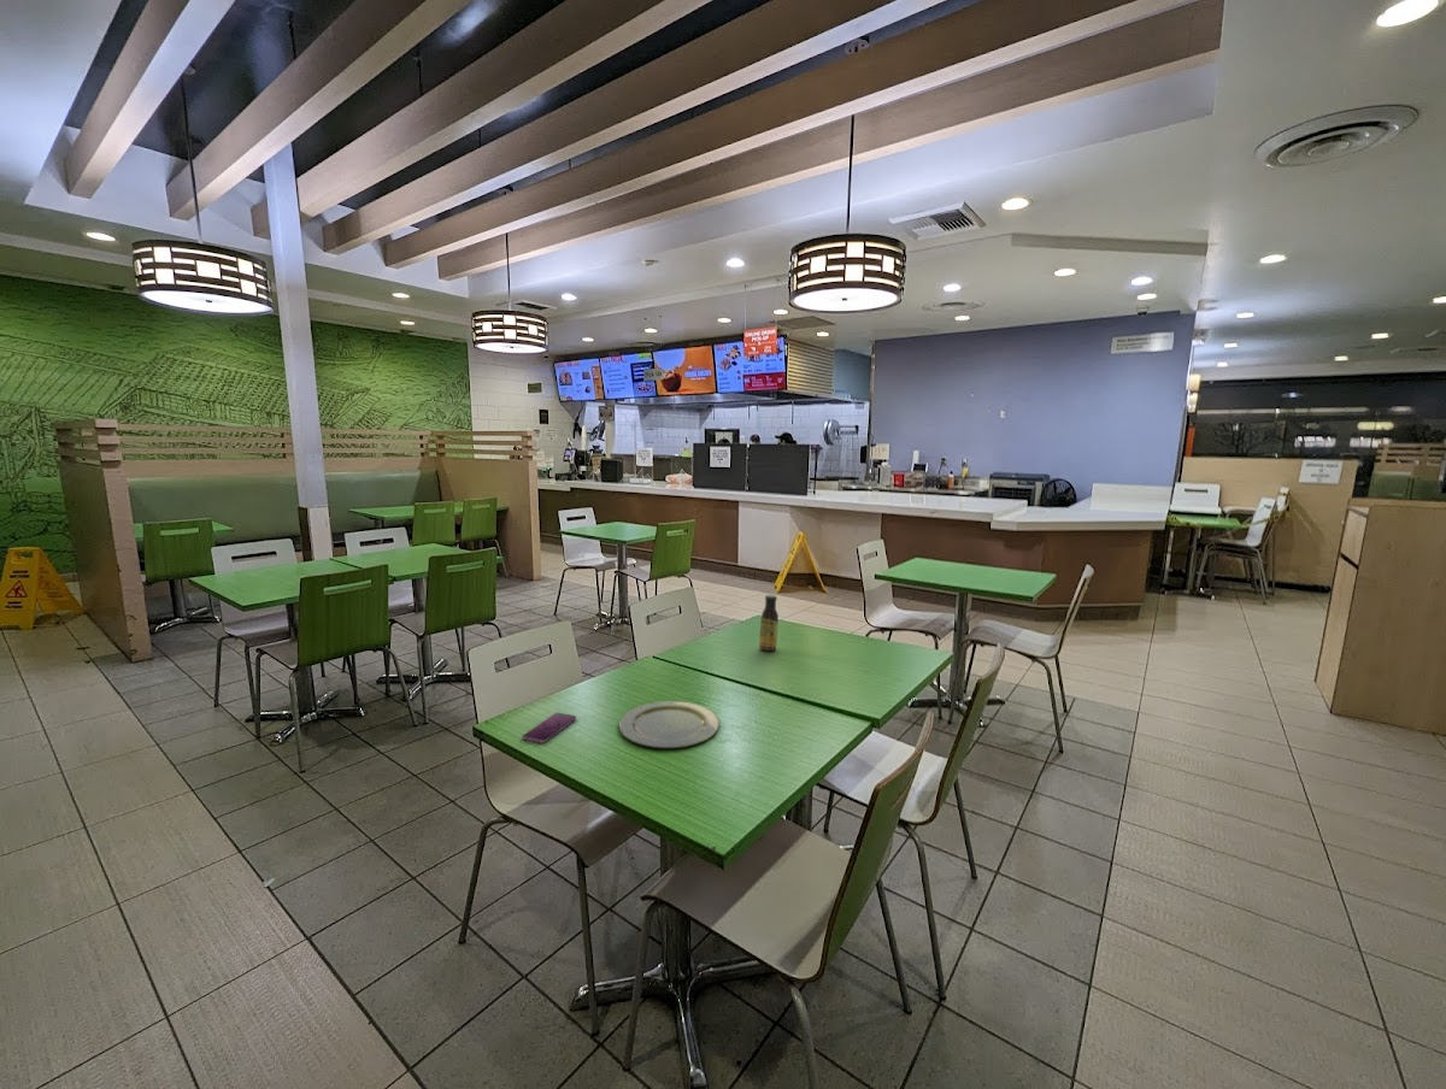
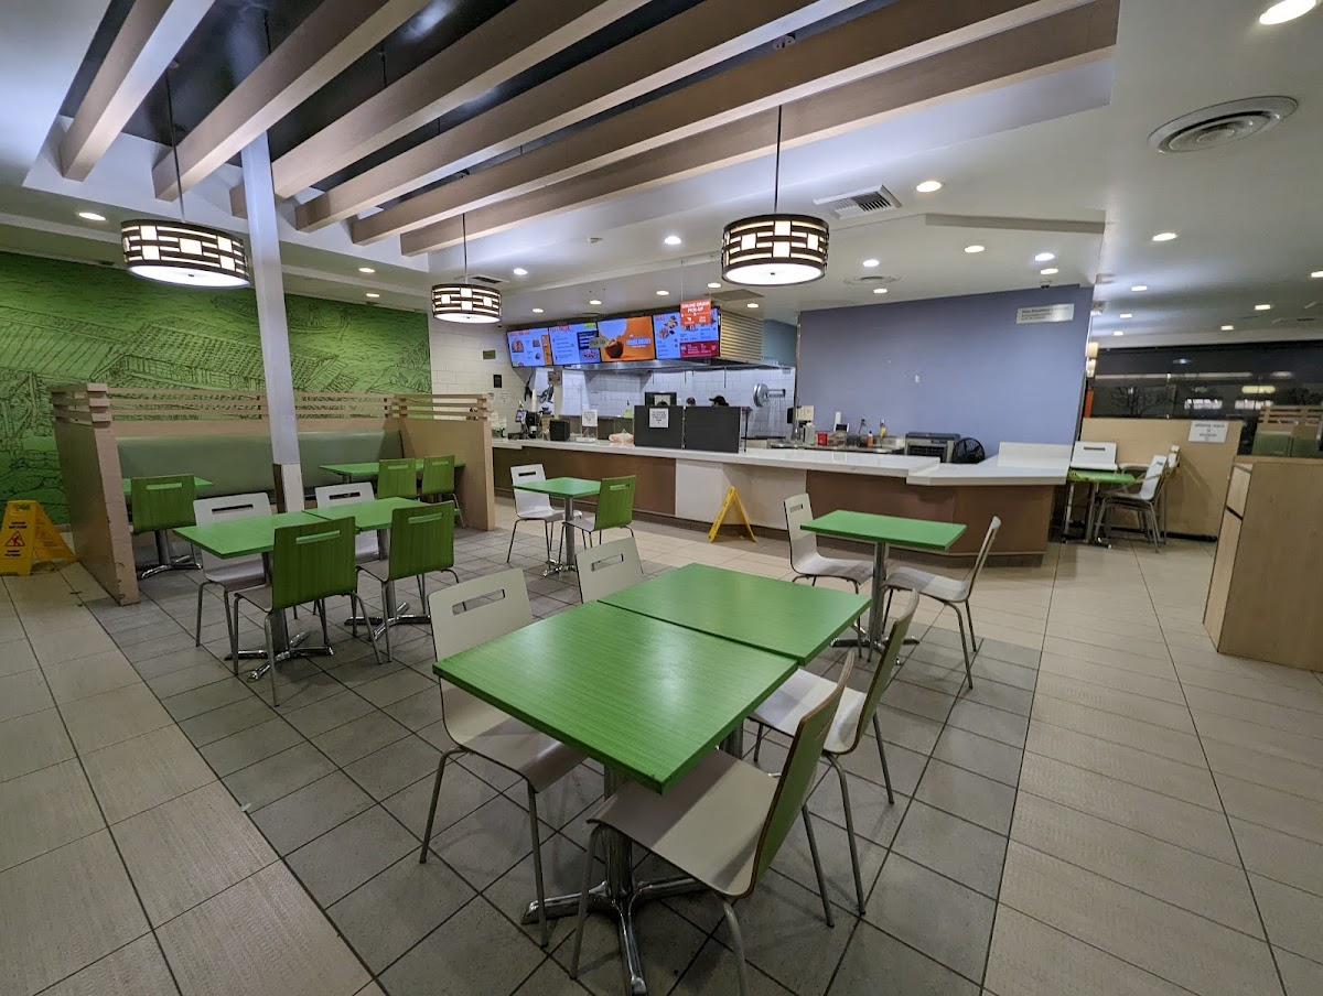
- smartphone (549, 726)
- sauce bottle (769, 622)
- plate (669, 723)
